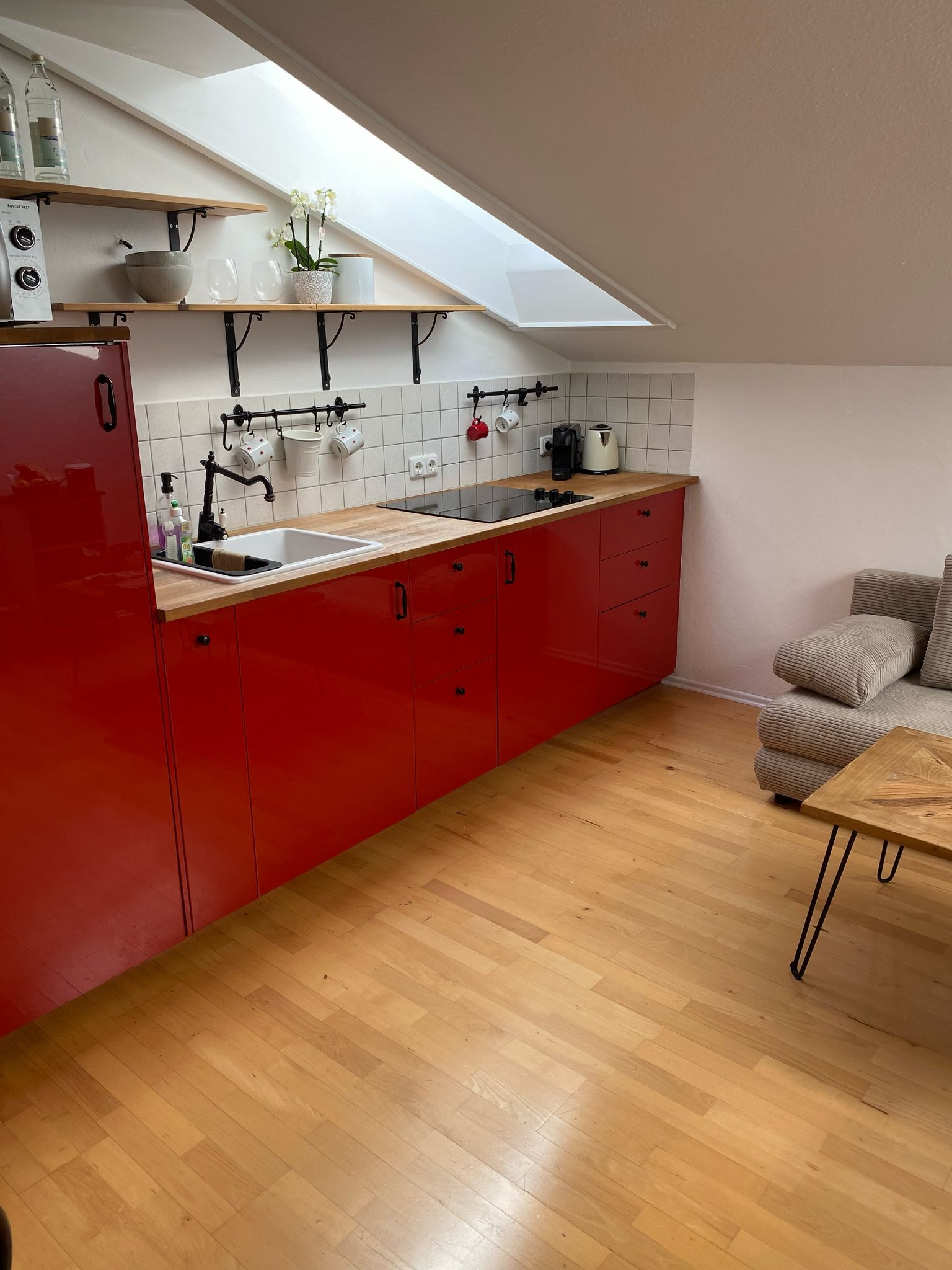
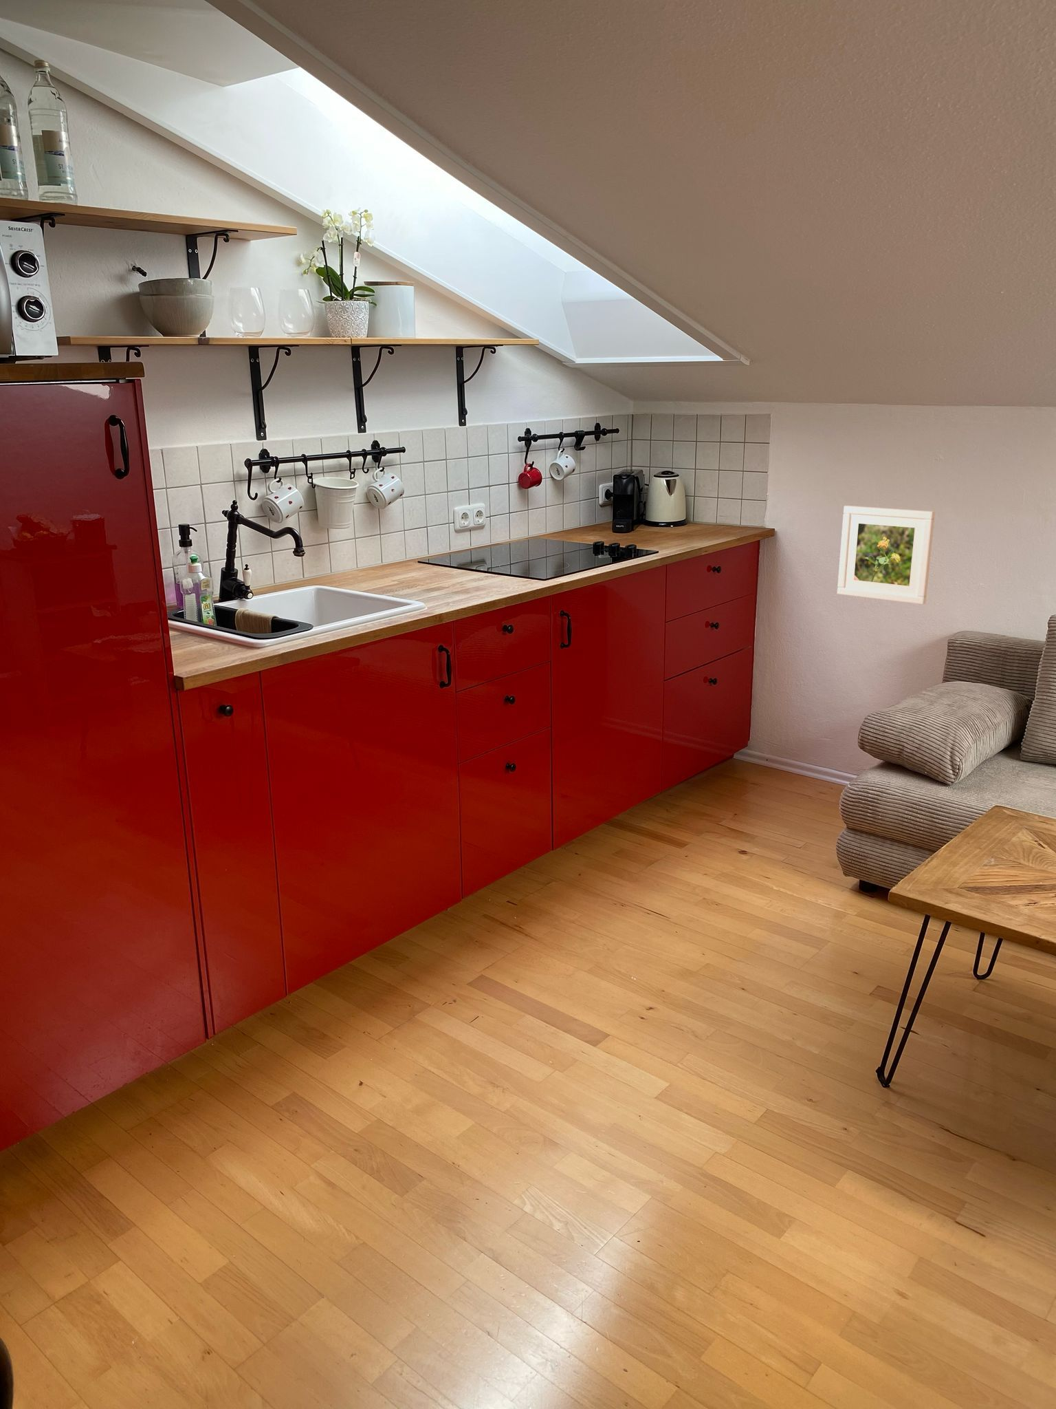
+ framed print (884, 554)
